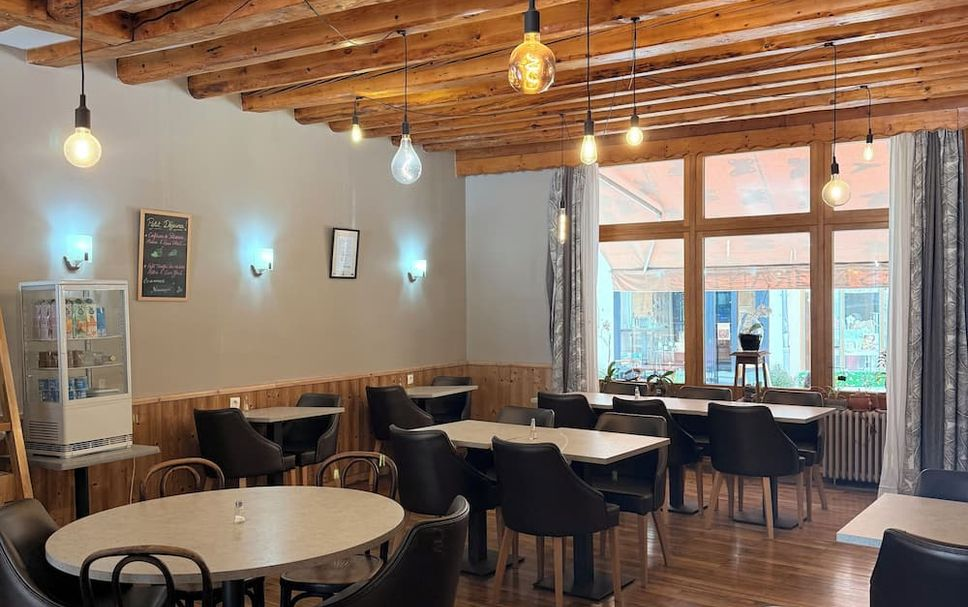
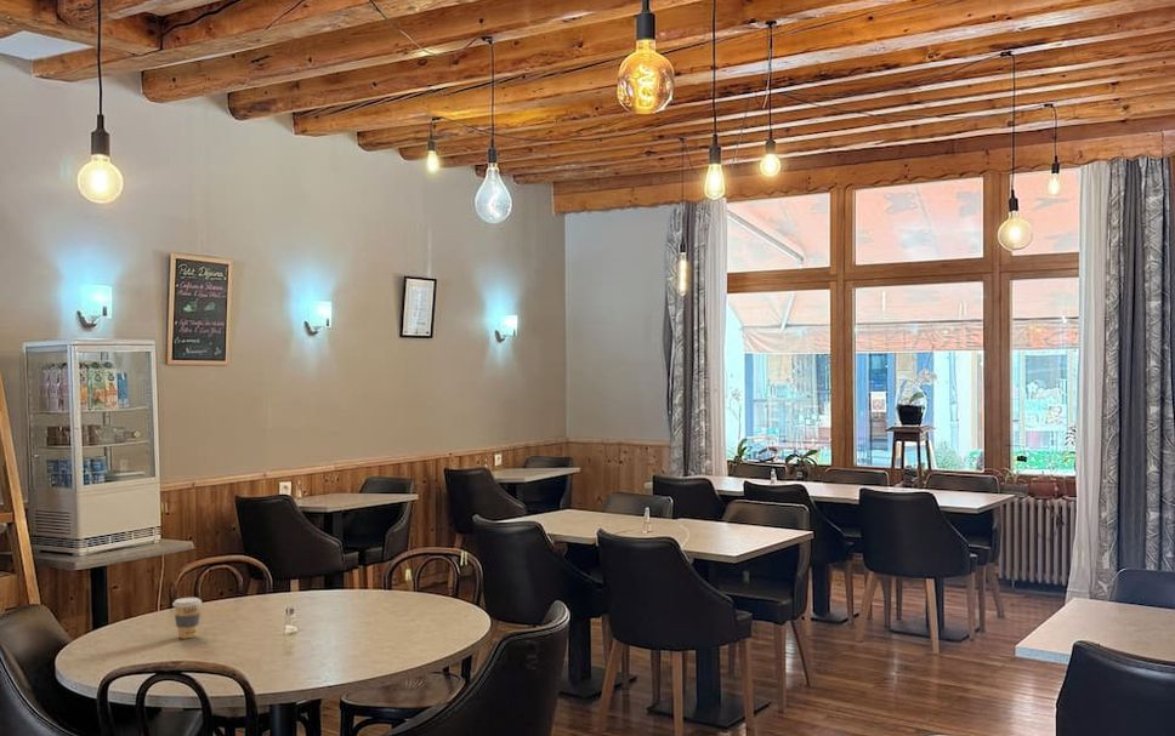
+ coffee cup (187, 617)
